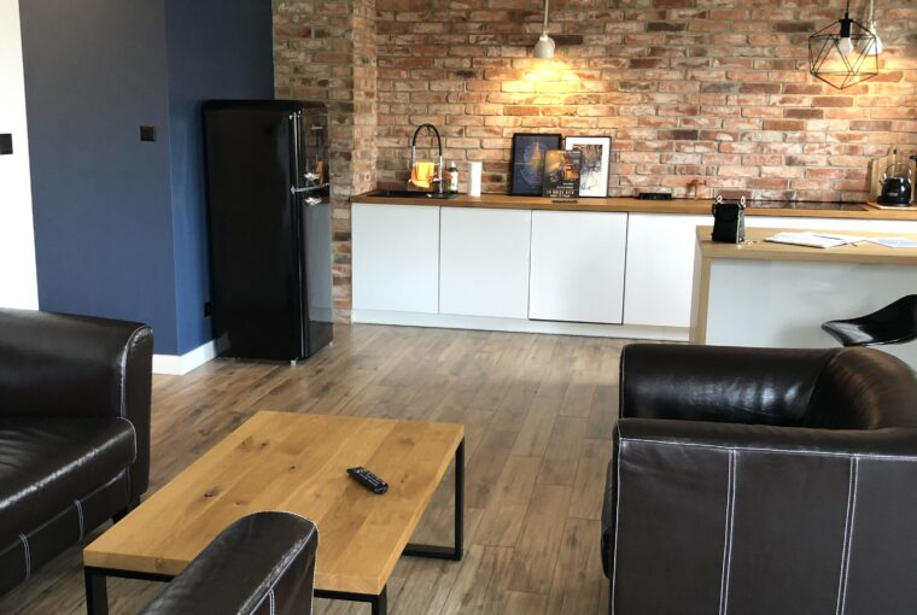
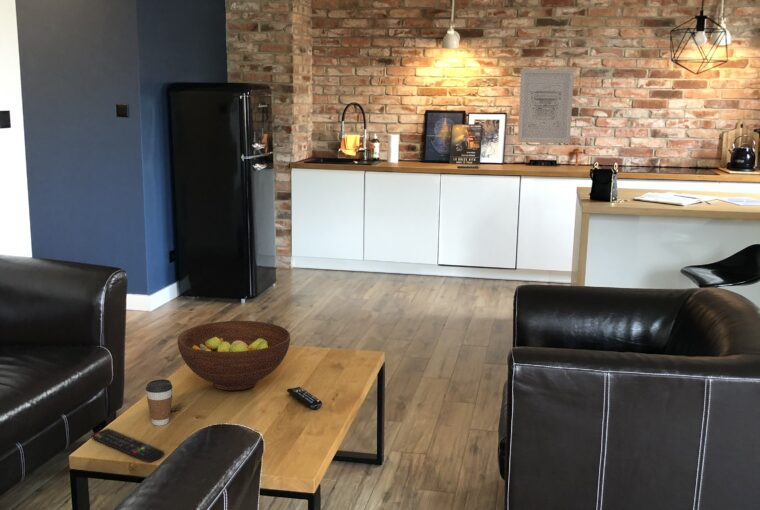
+ remote control (126, 445)
+ wall art (545, 106)
+ coffee cup (159, 402)
+ fruit bowl (235, 360)
